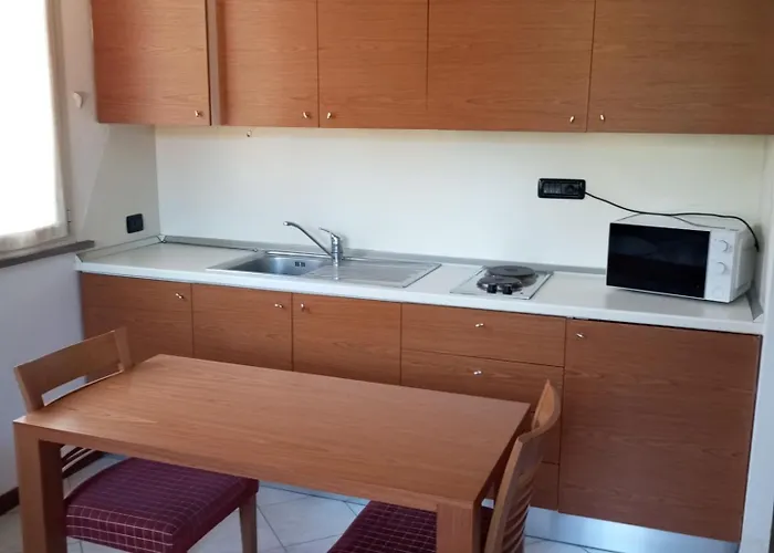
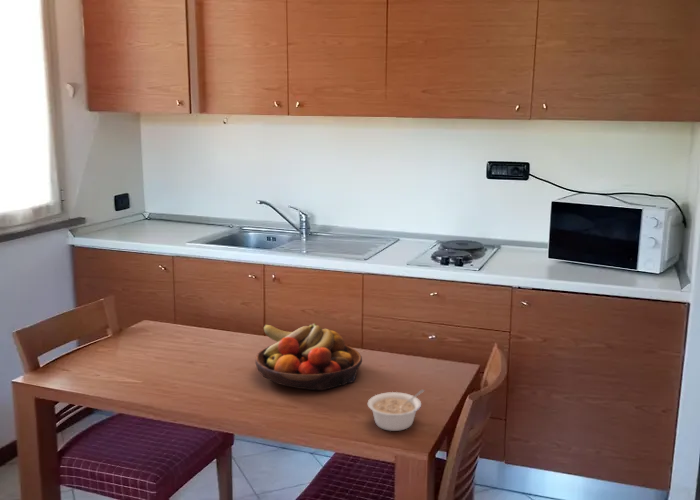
+ legume (394, 410)
+ fruit bowl (307, 352)
